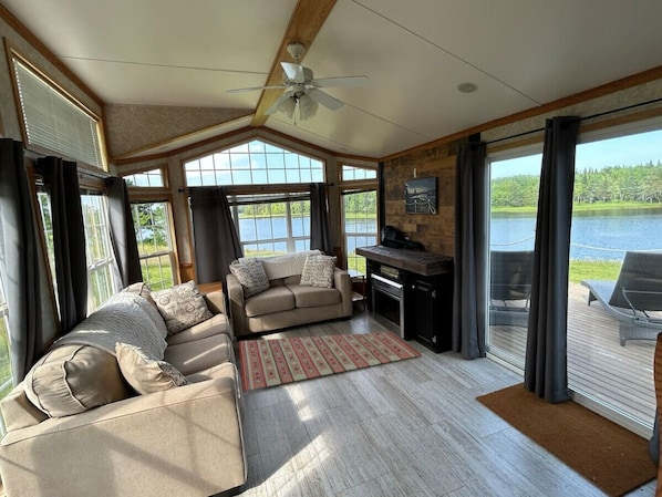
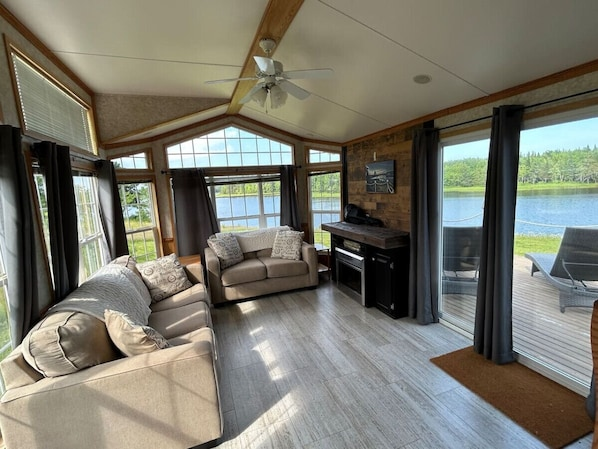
- rug (322, 346)
